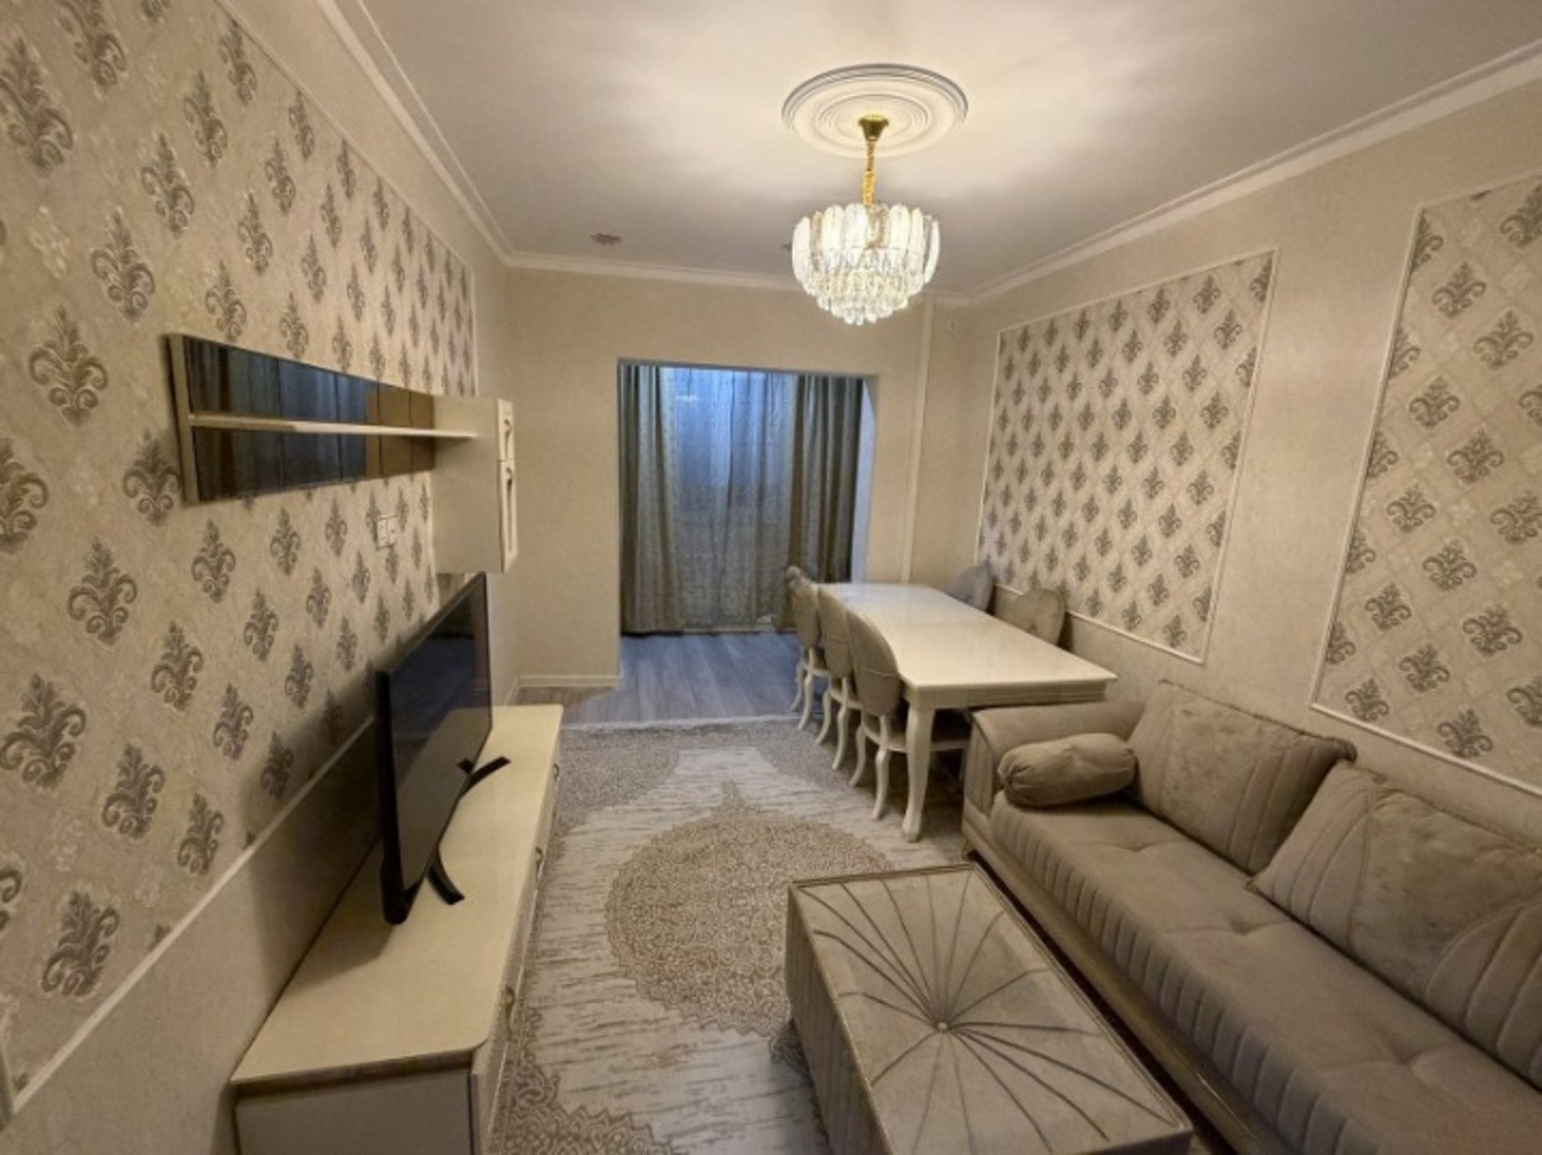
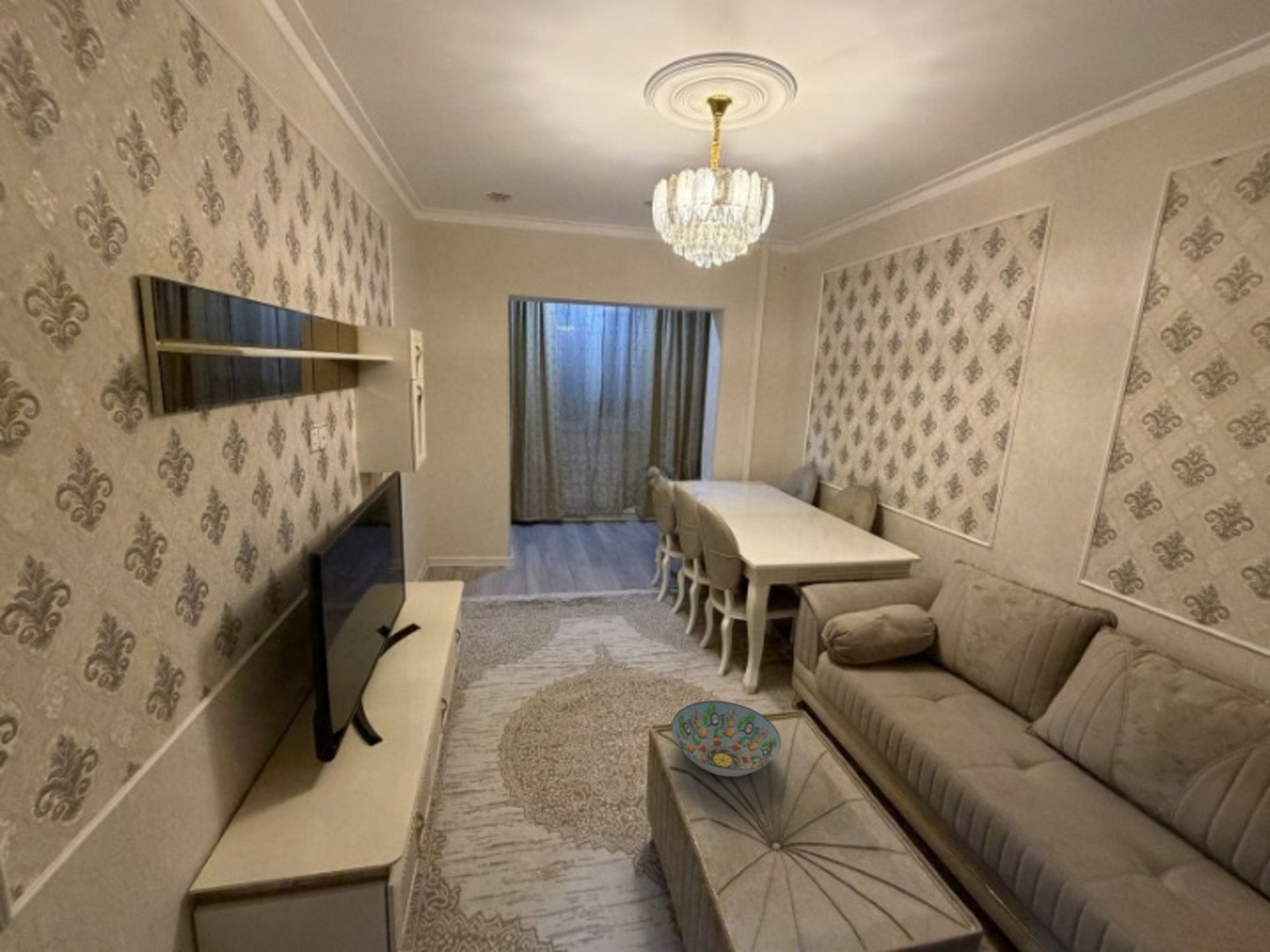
+ decorative bowl (724, 747)
